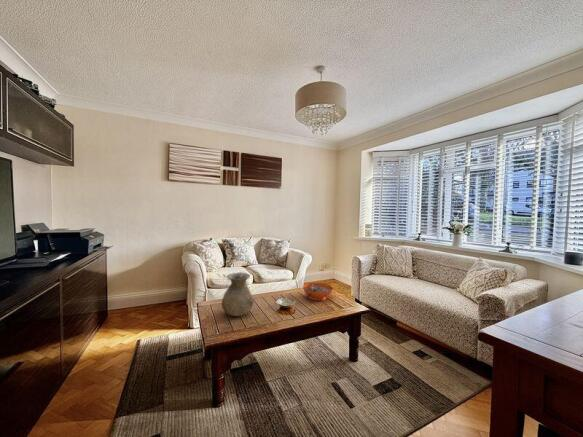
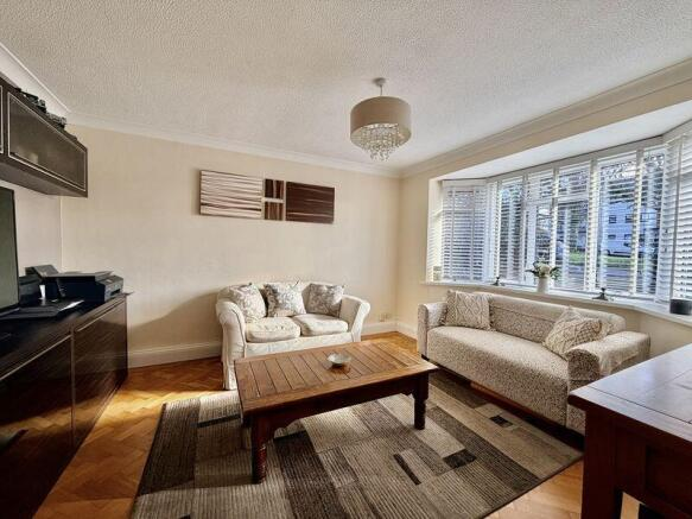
- vase (237, 294)
- decorative bowl (317, 292)
